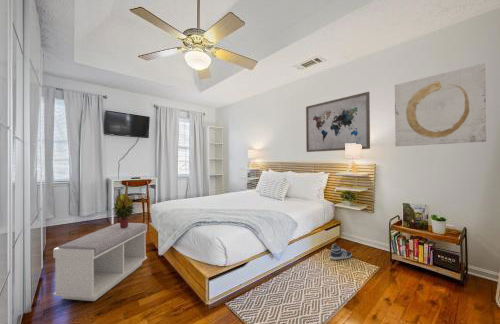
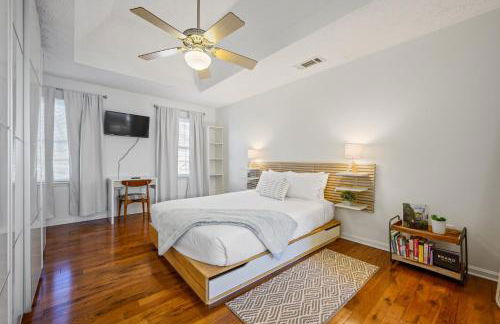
- wall art (435, 110)
- bench (108, 255)
- wall art (334, 125)
- sneaker (341, 250)
- potted plant (123, 210)
